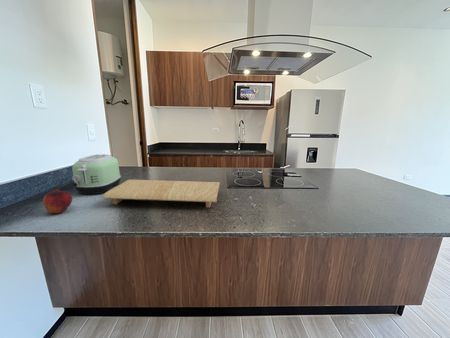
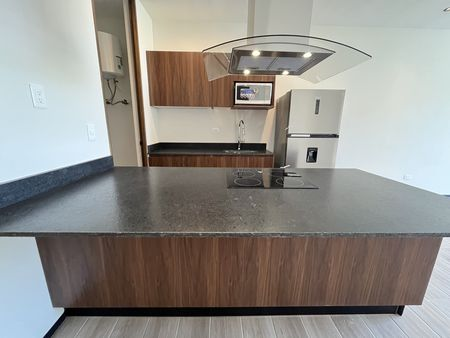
- toaster (97, 173)
- fruit (58, 200)
- cutting board (168, 192)
